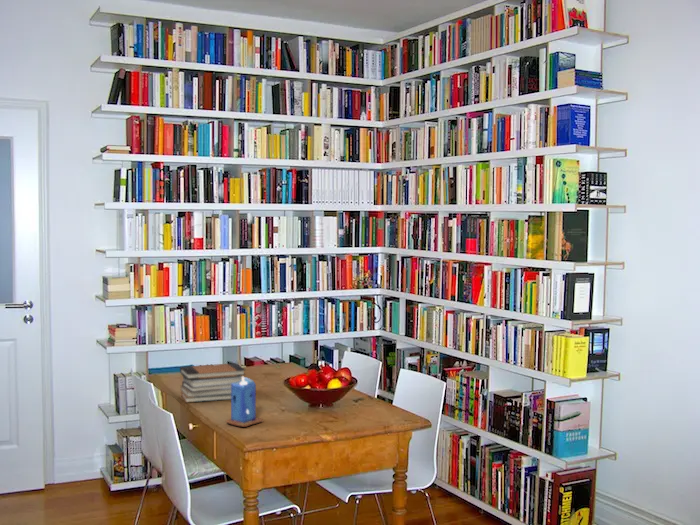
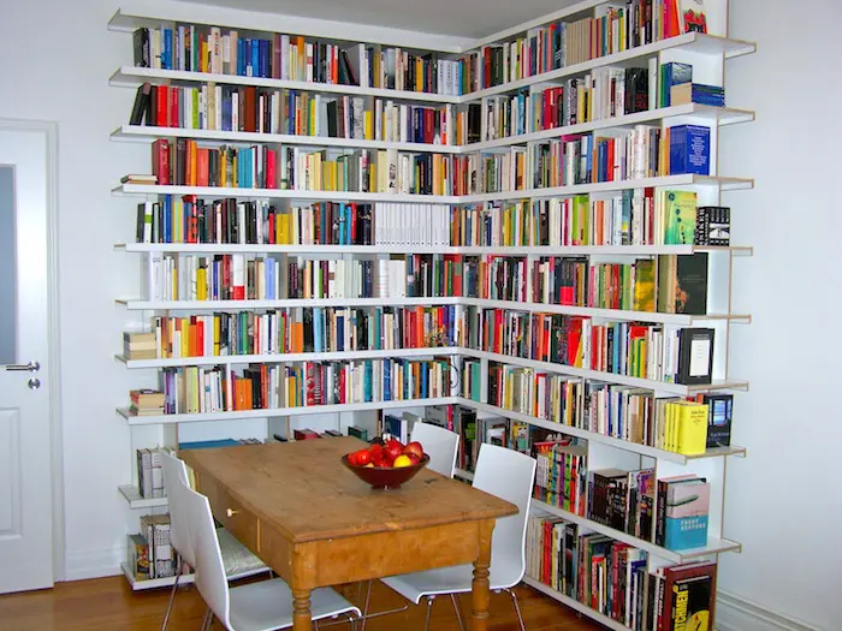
- book stack (212, 382)
- candle (244, 398)
